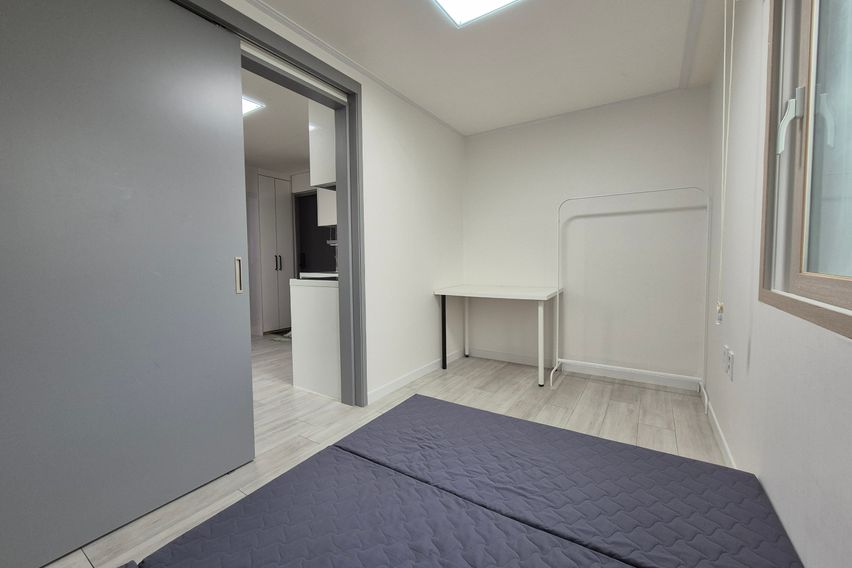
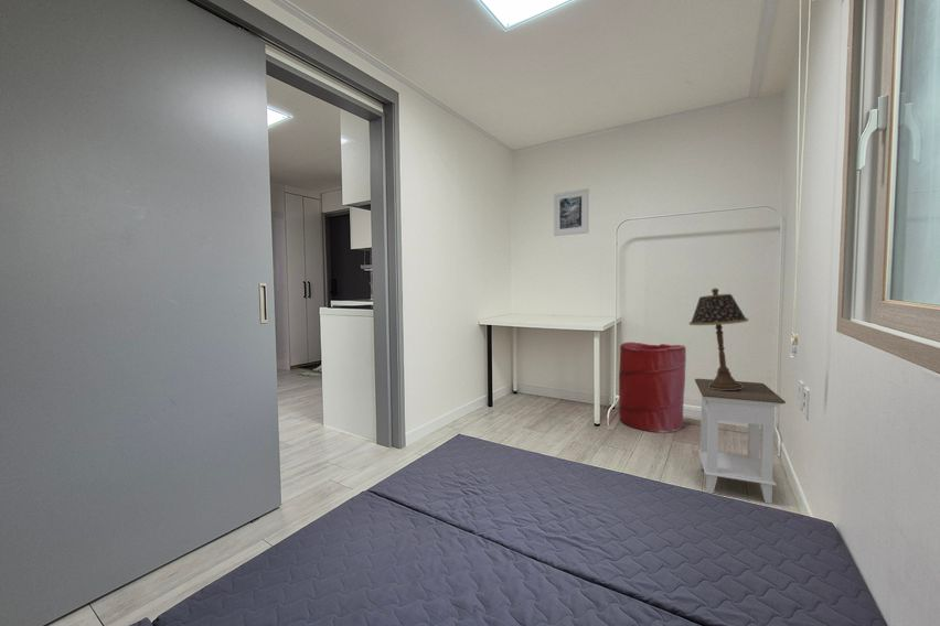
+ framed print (570, 213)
+ nightstand (734, 421)
+ laundry hamper (651, 382)
+ table lamp (723, 338)
